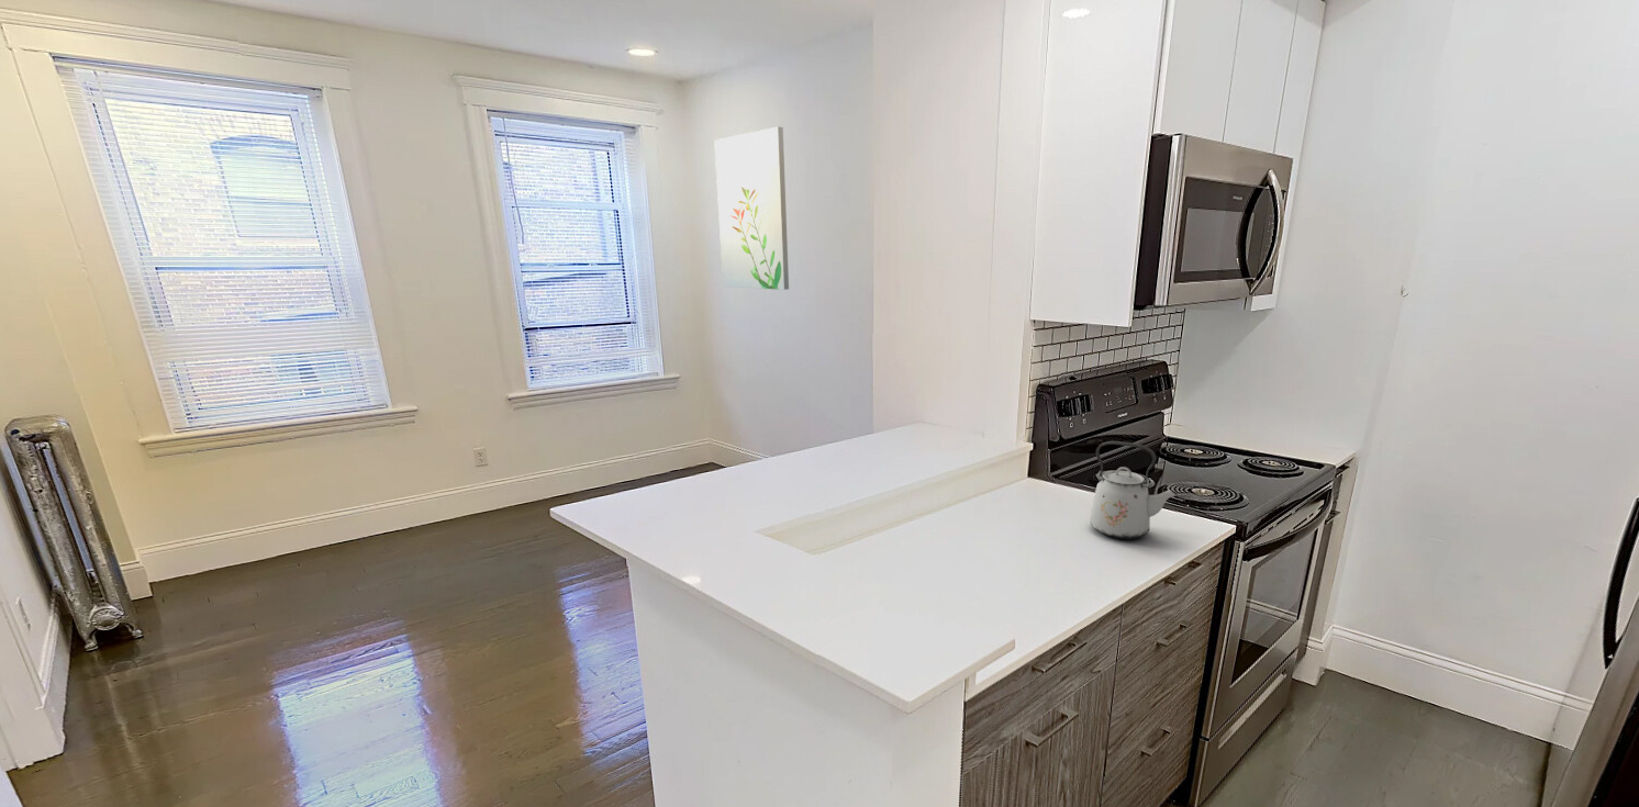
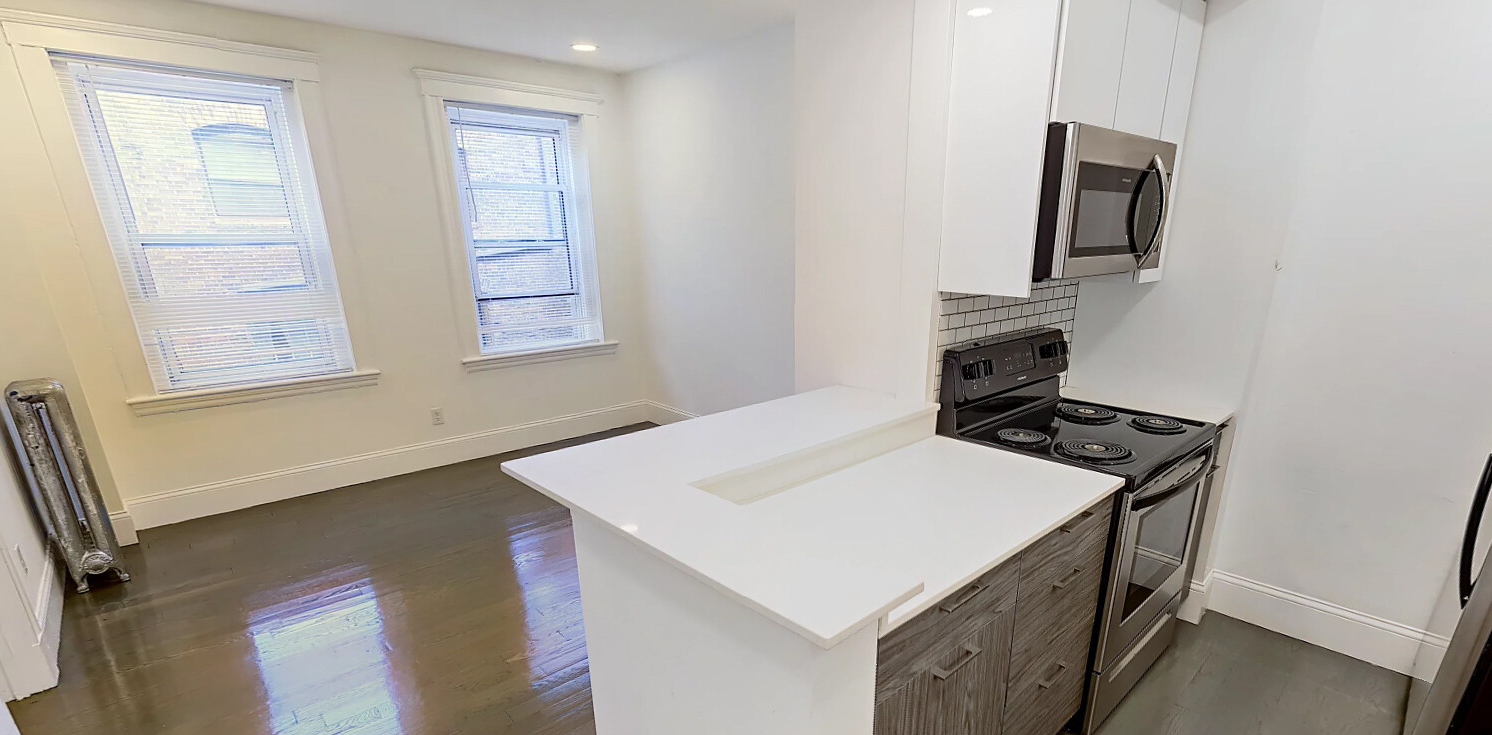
- kettle (1134, 490)
- wall art (750, 213)
